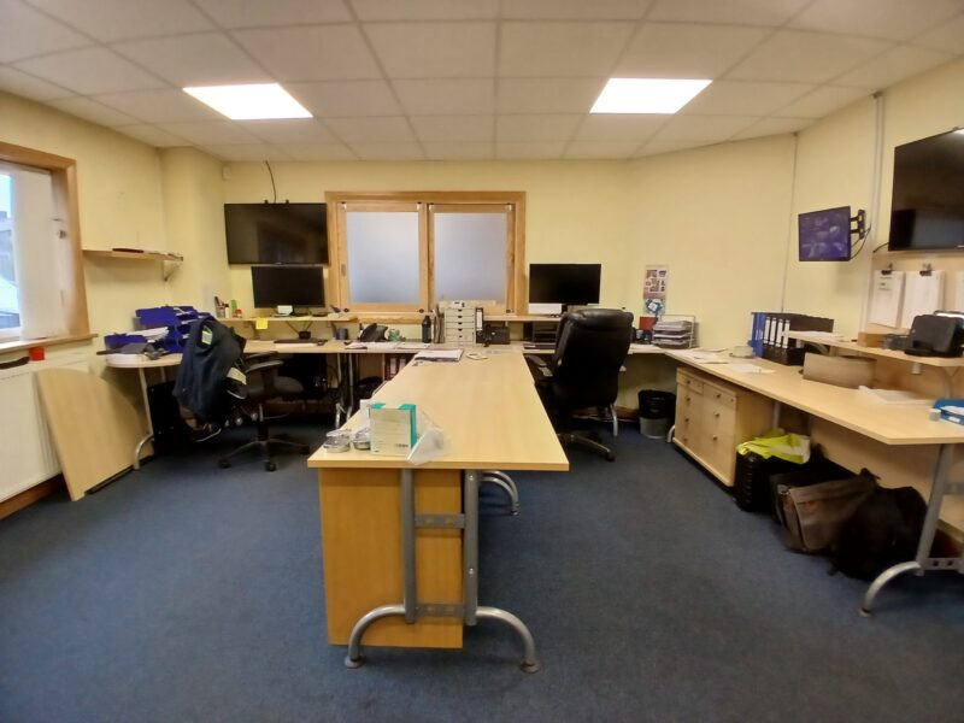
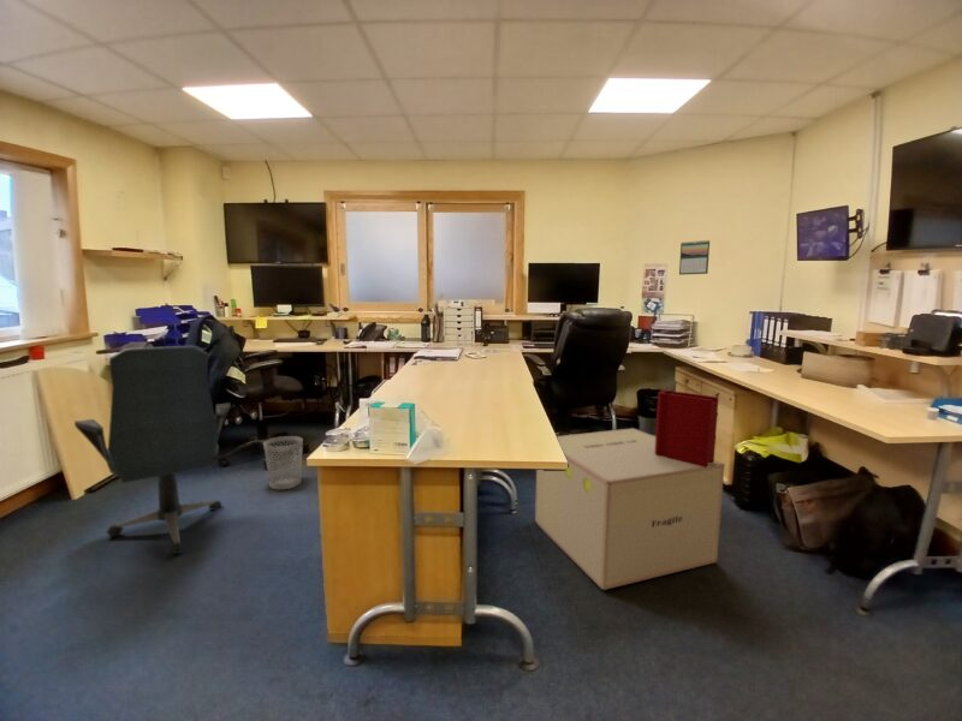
+ wastebasket (284, 463)
+ calendar (694, 257)
+ binder (685, 427)
+ cardboard box (620, 495)
+ office chair (164, 441)
